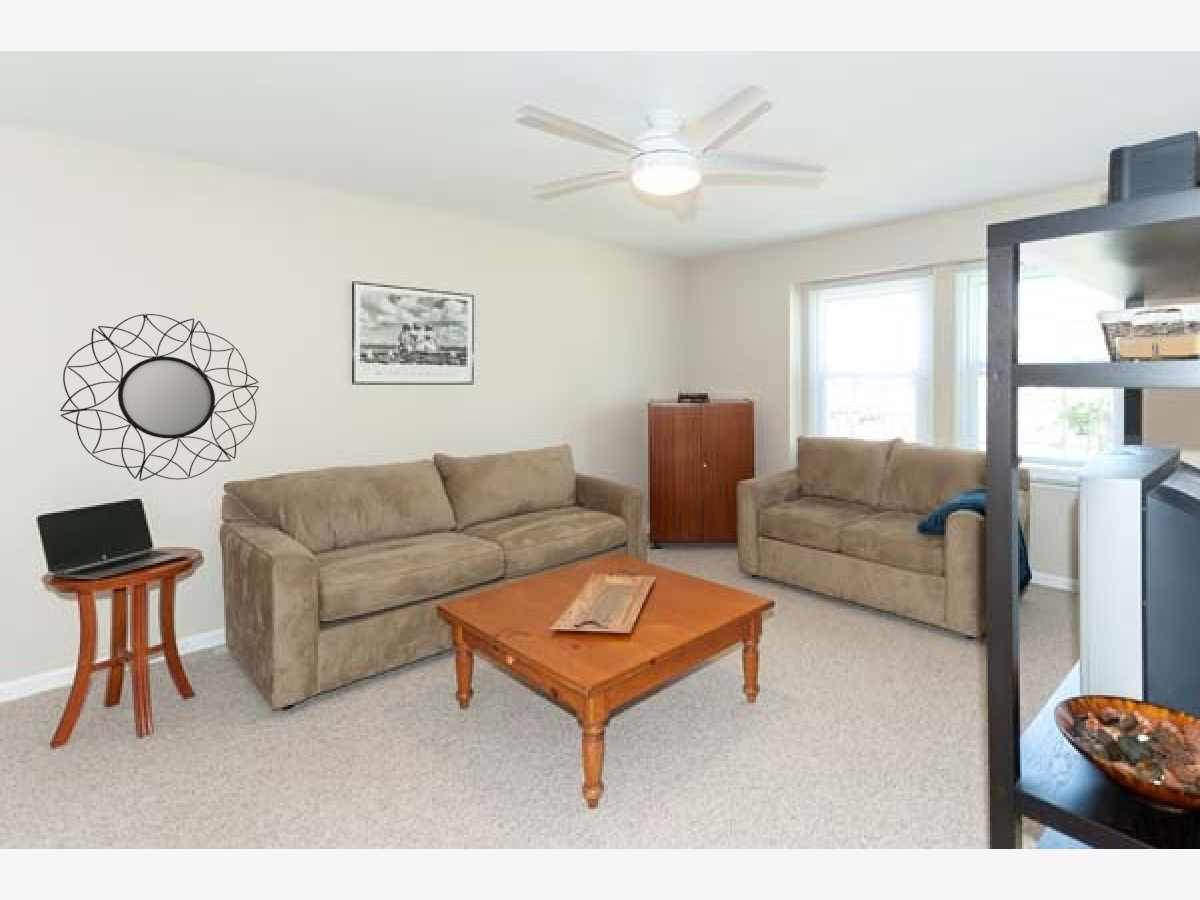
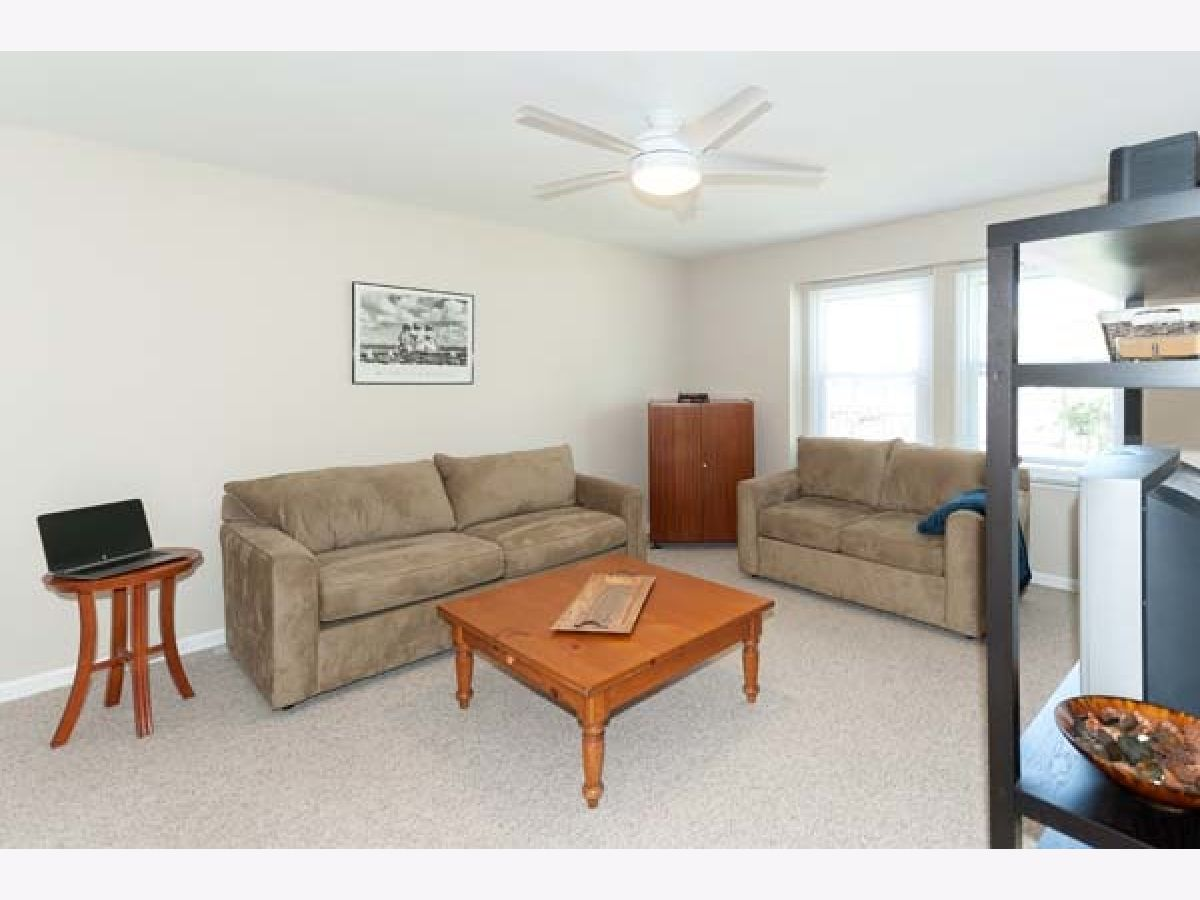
- home mirror (168, 397)
